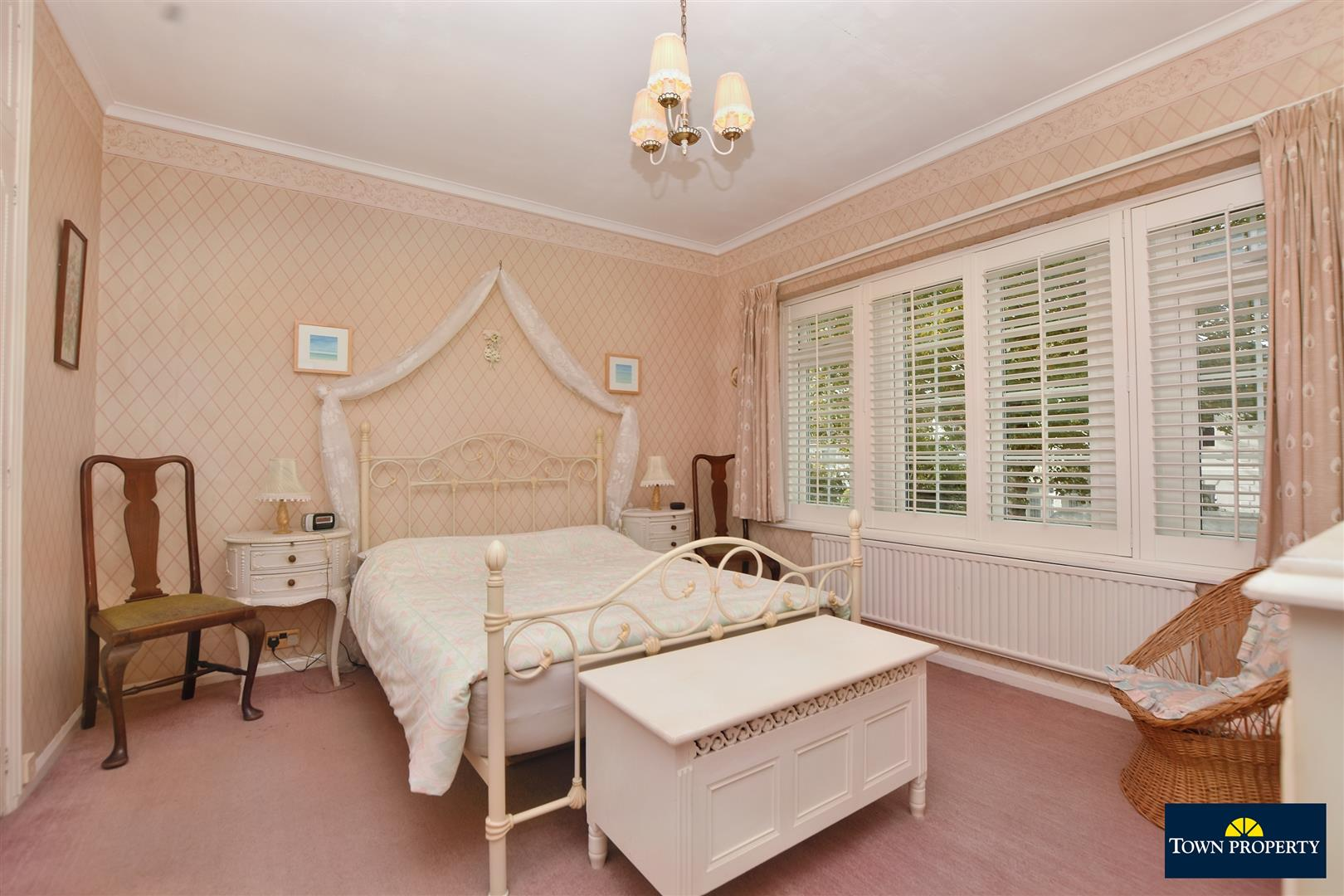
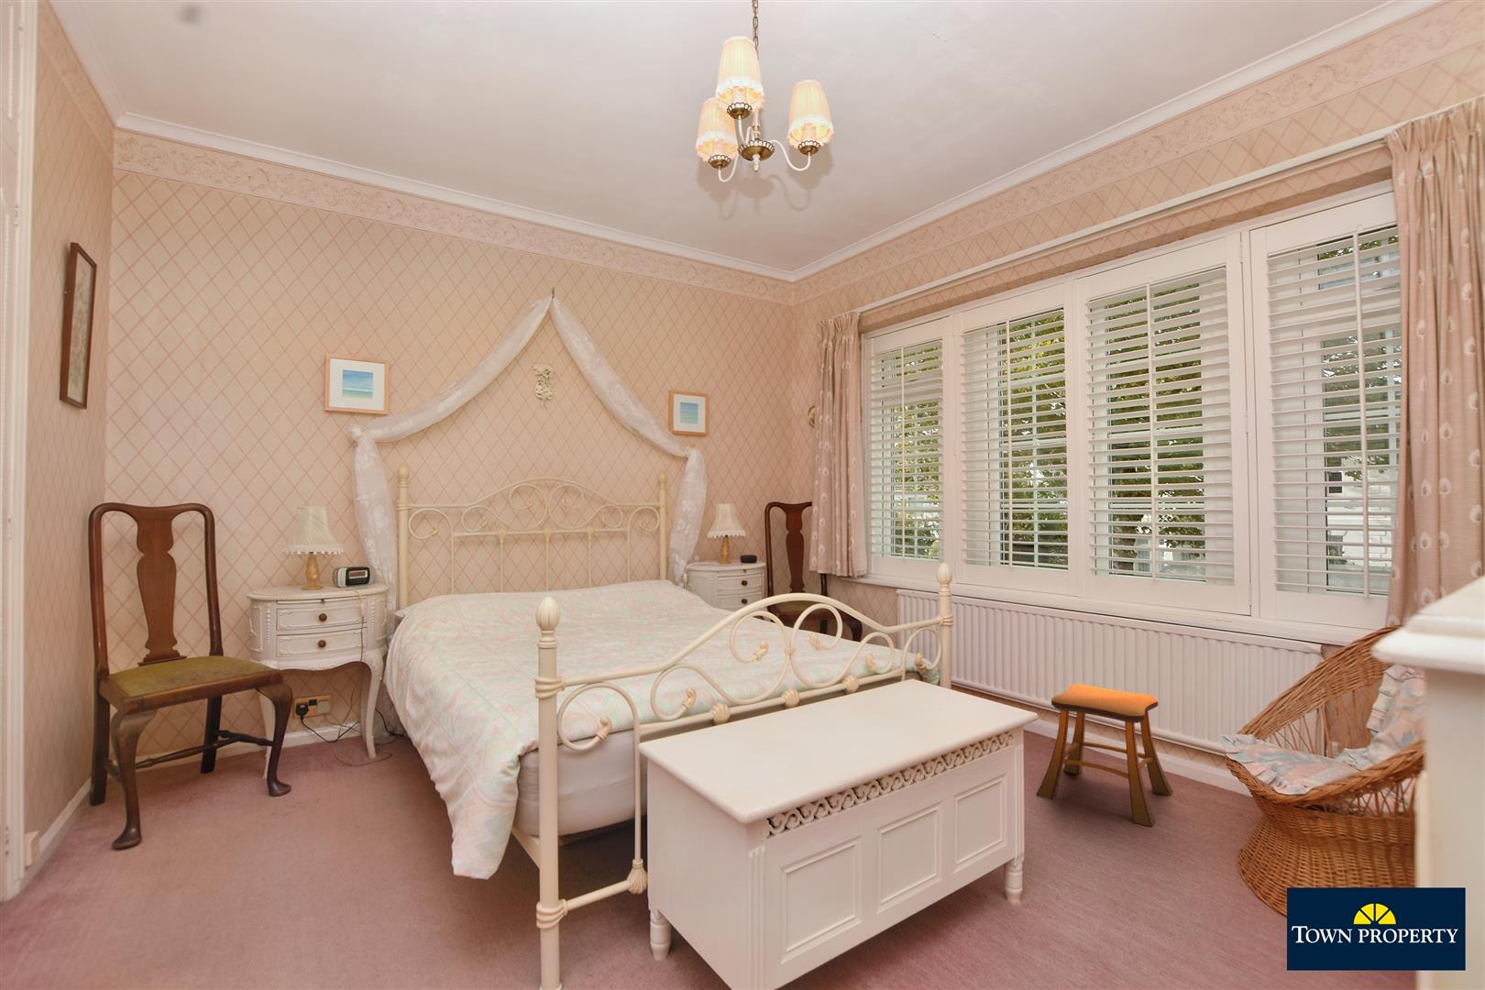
+ stool (1105, 745)
